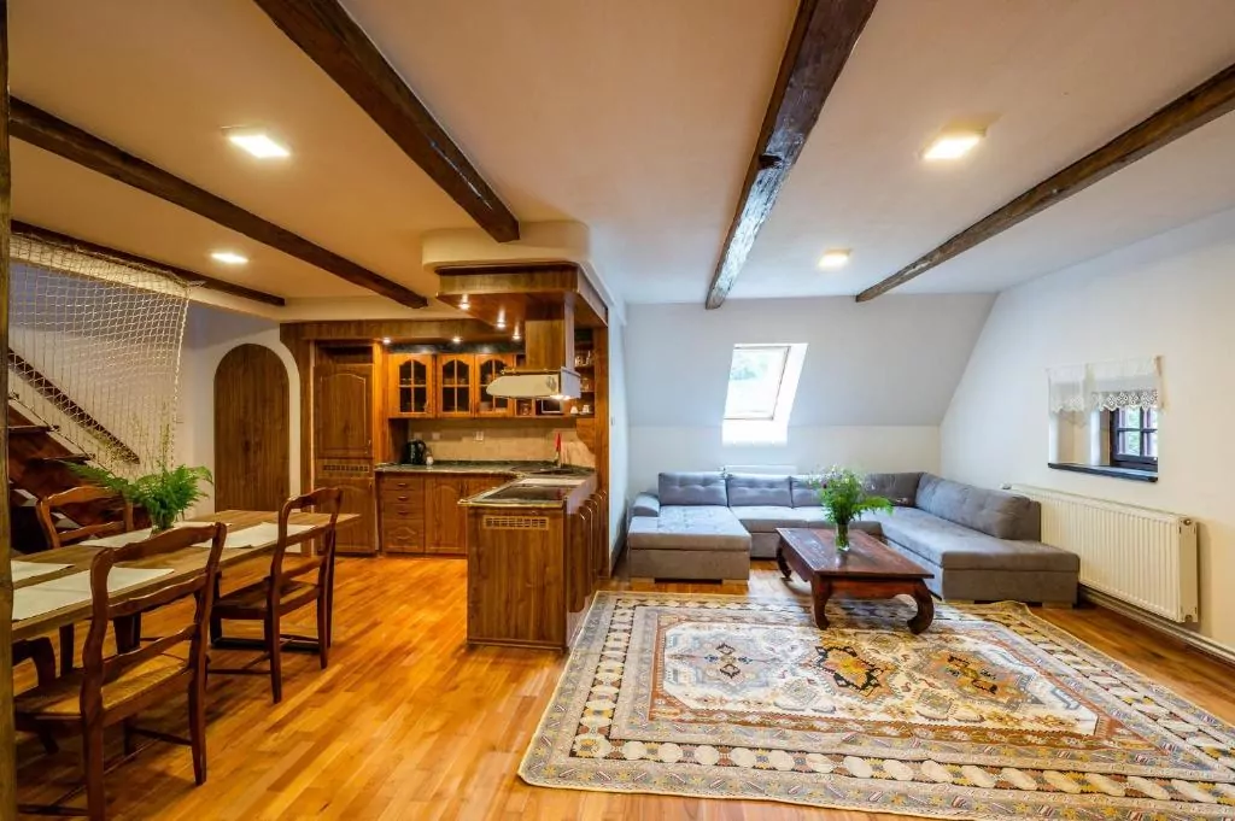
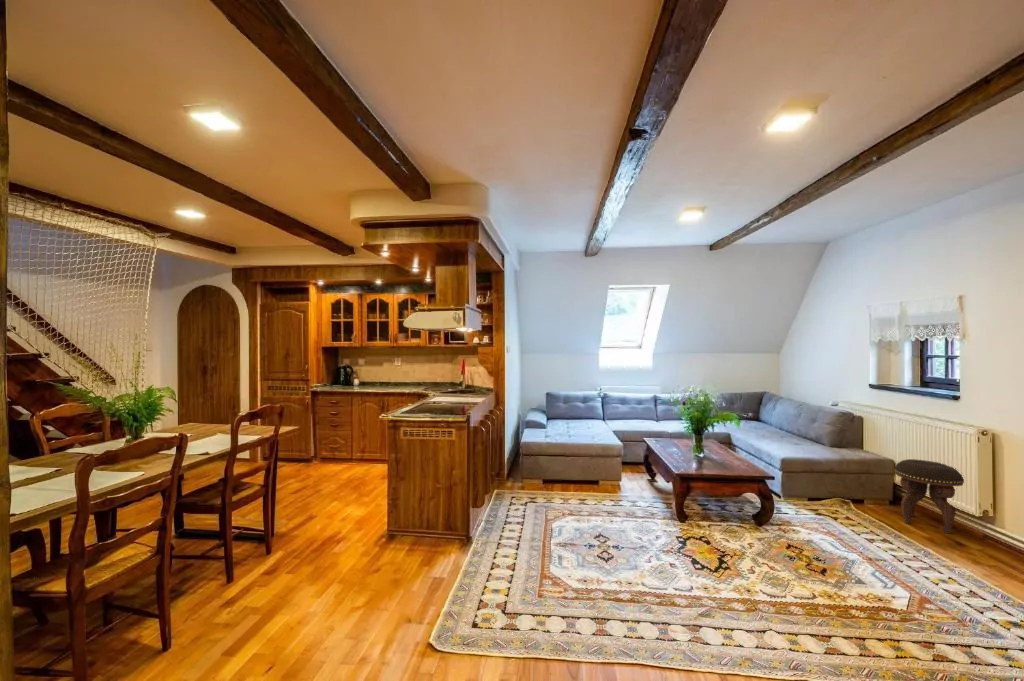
+ footstool (929, 493)
